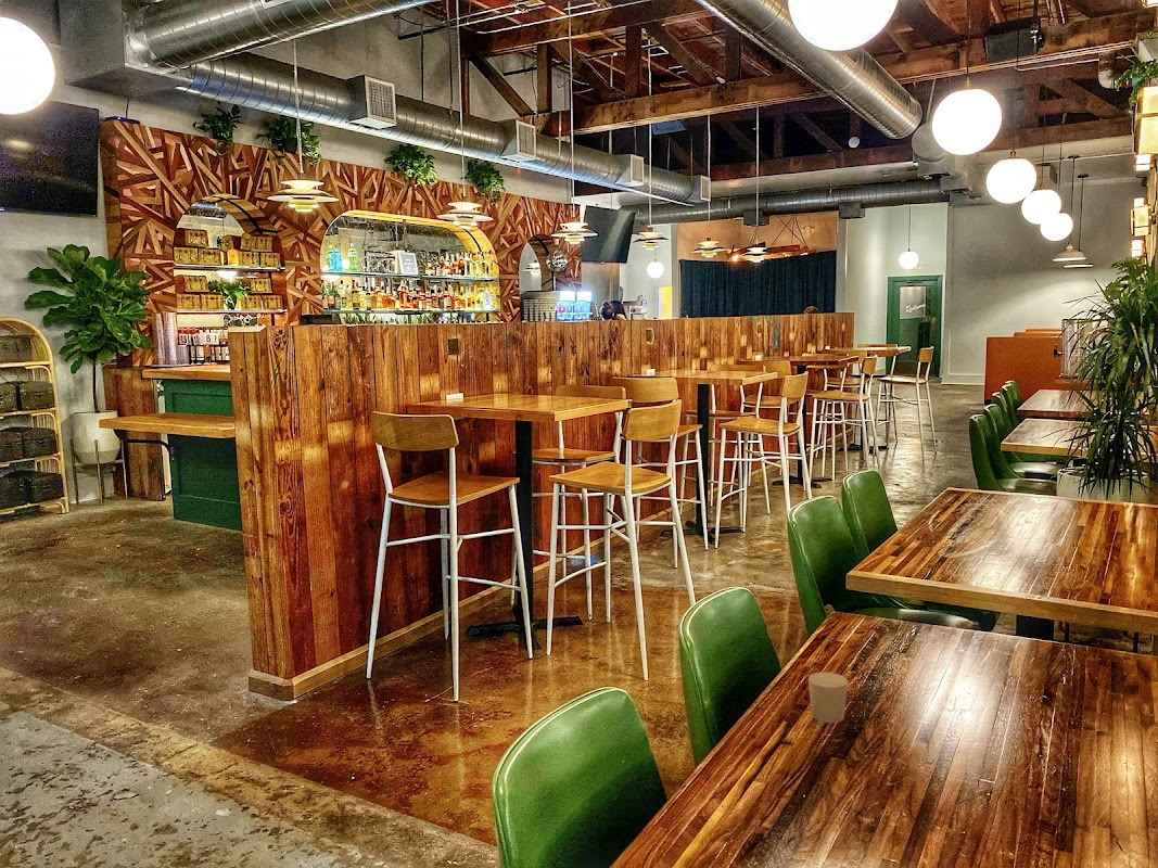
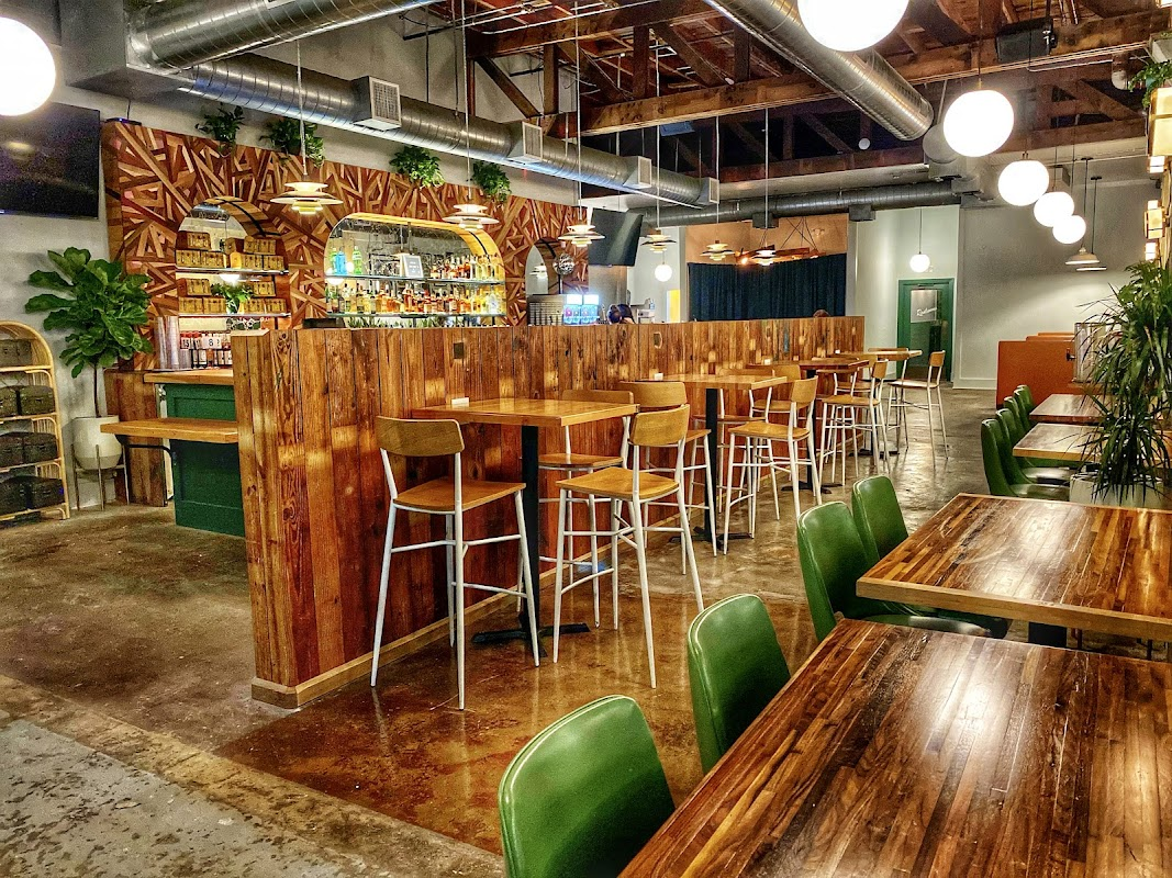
- candle (827, 712)
